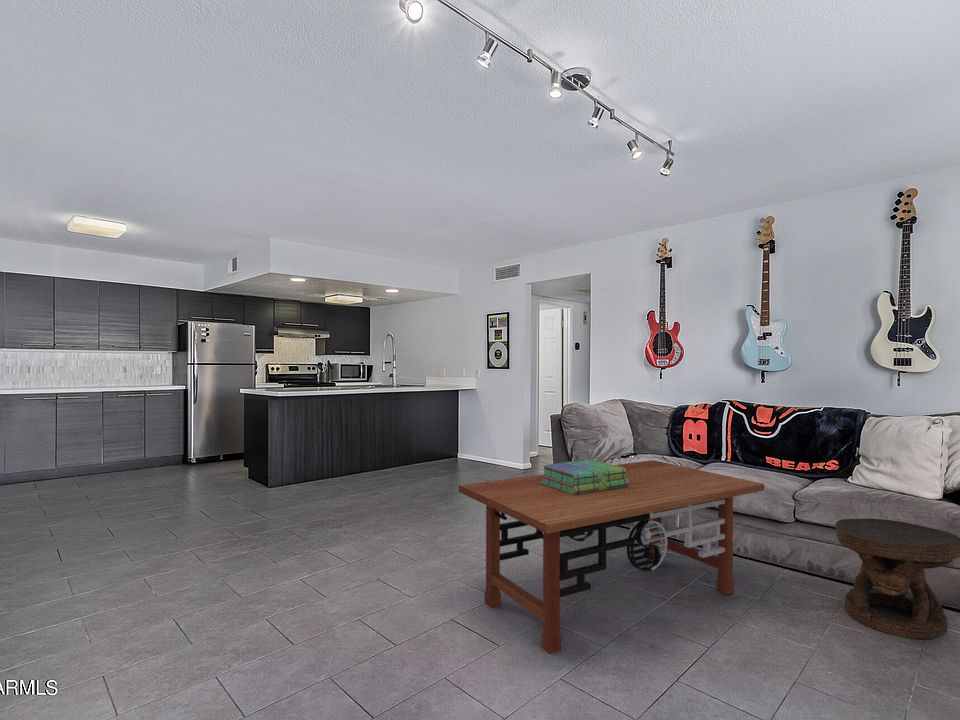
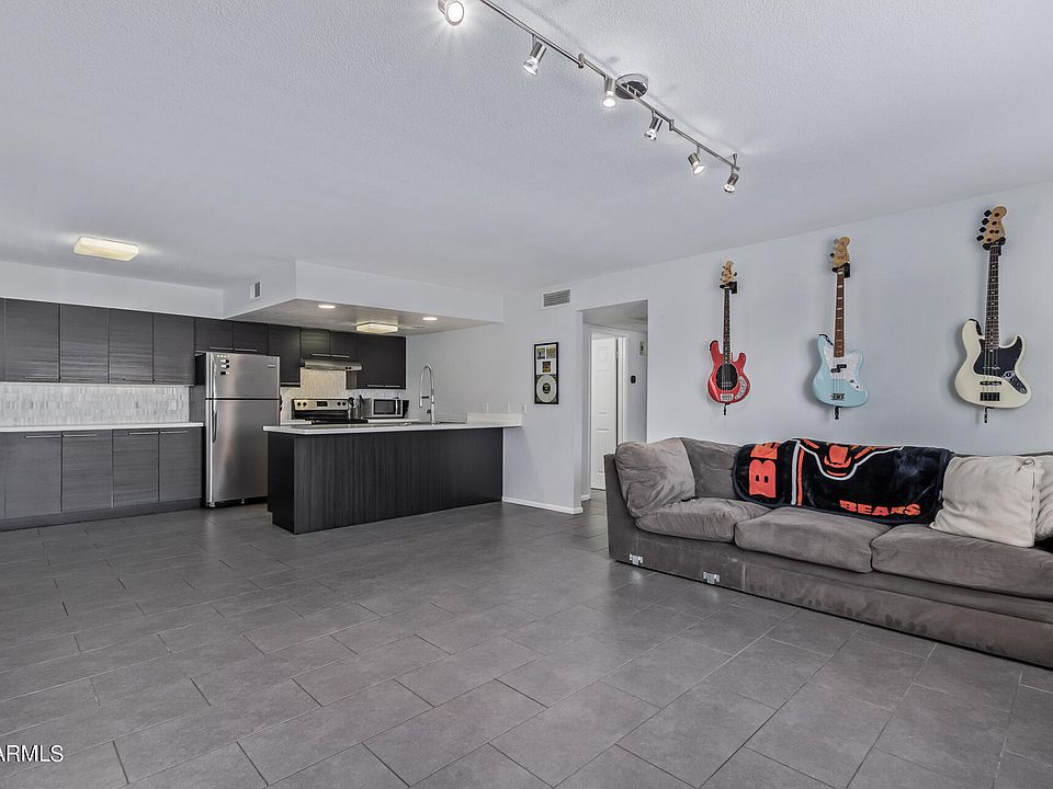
- coffee table (612, 542)
- side table (893, 573)
- stack of books (583, 475)
